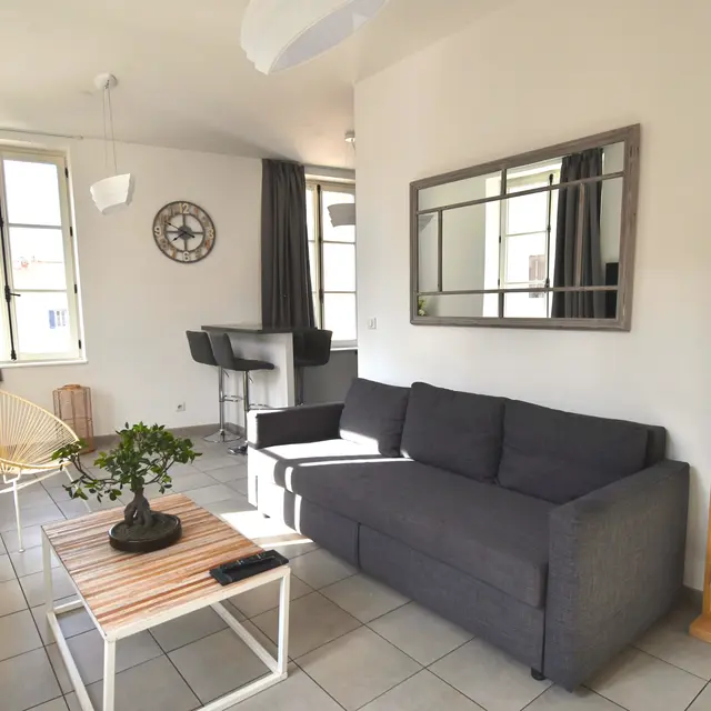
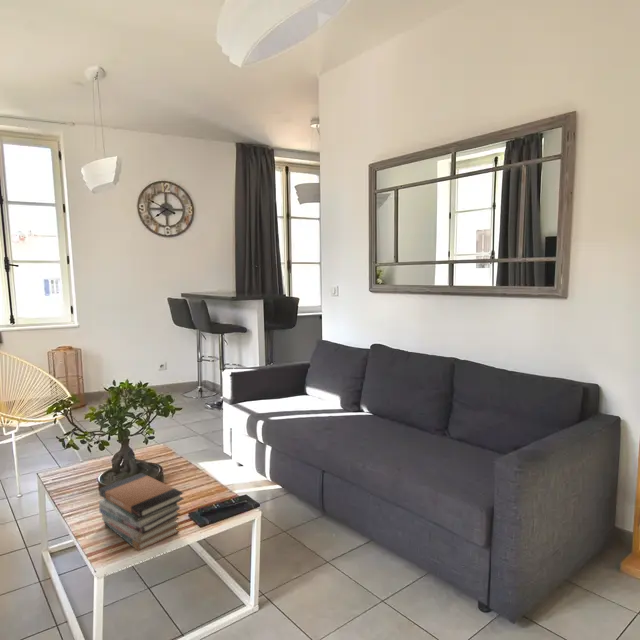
+ book stack (140, 508)
